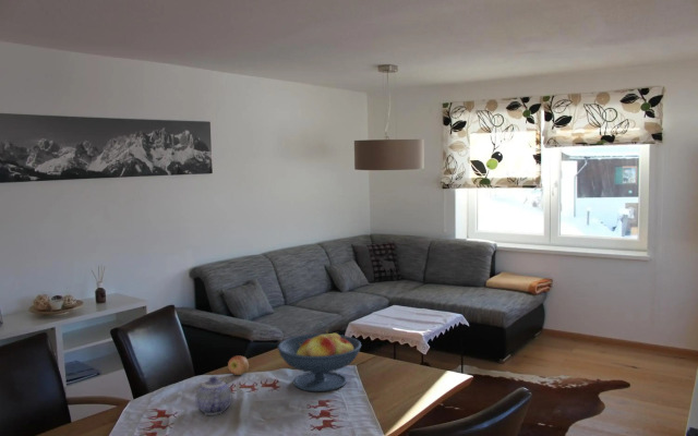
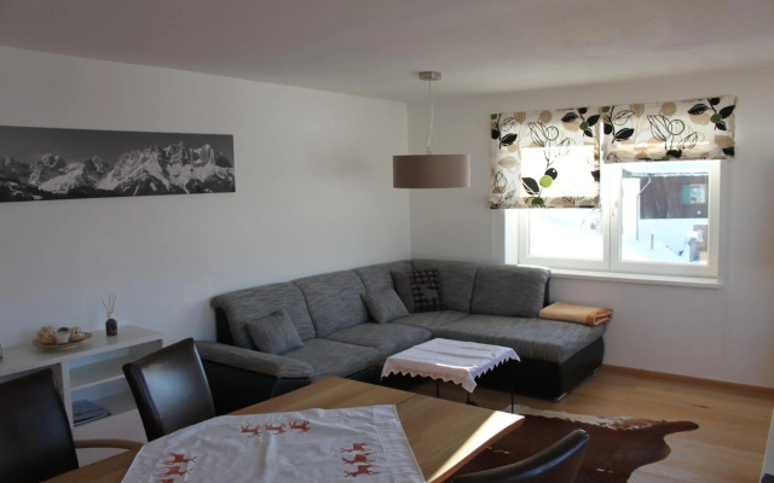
- teapot (214, 393)
- fruit bowl (320, 356)
- apple (238, 365)
